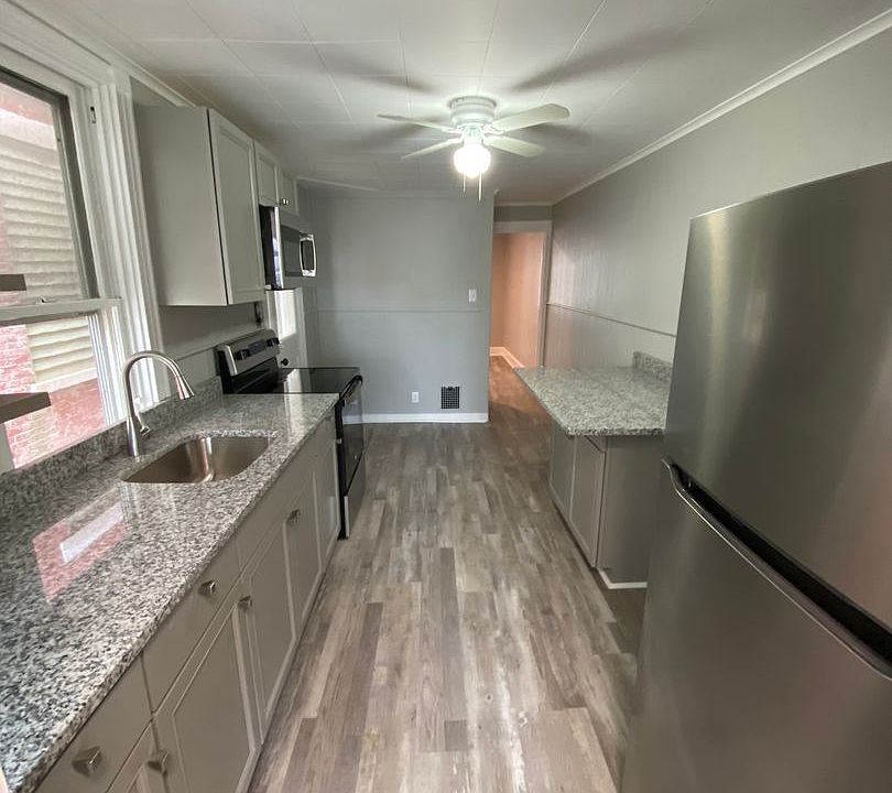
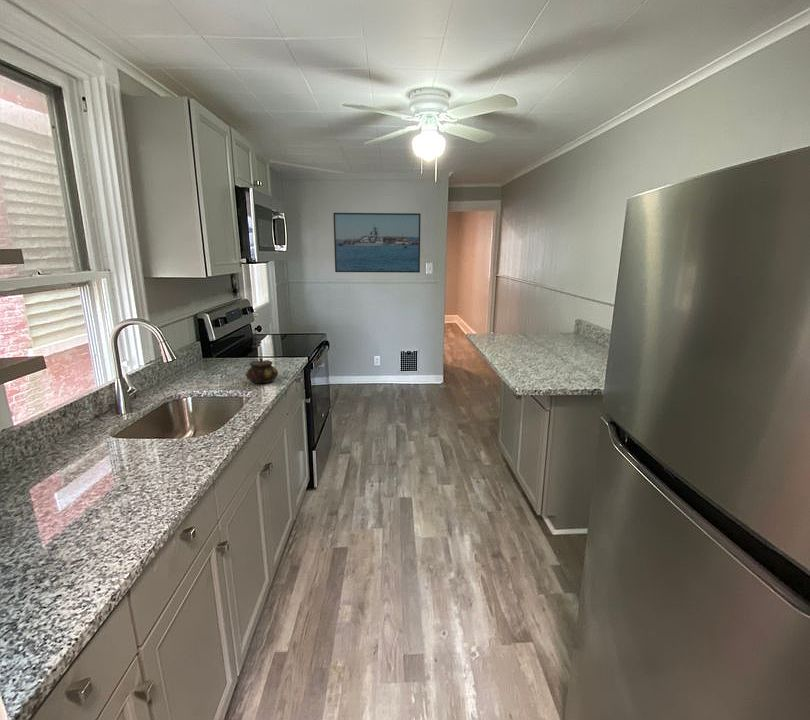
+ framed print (377, 243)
+ teapot (261, 369)
